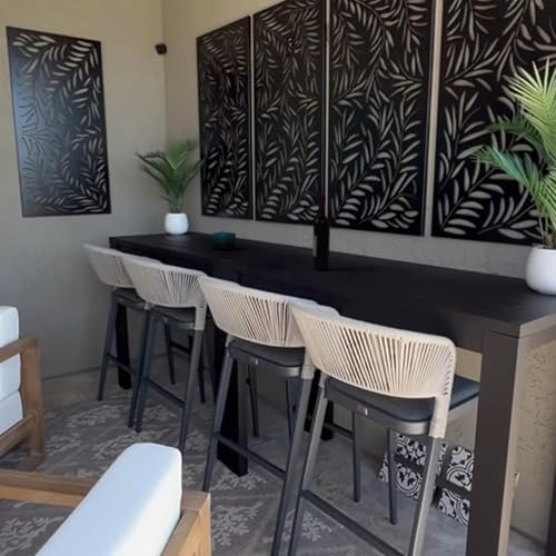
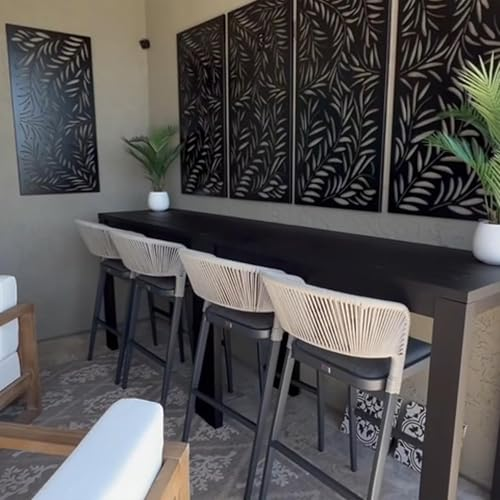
- candle (224, 237)
- wine bottle (321, 232)
